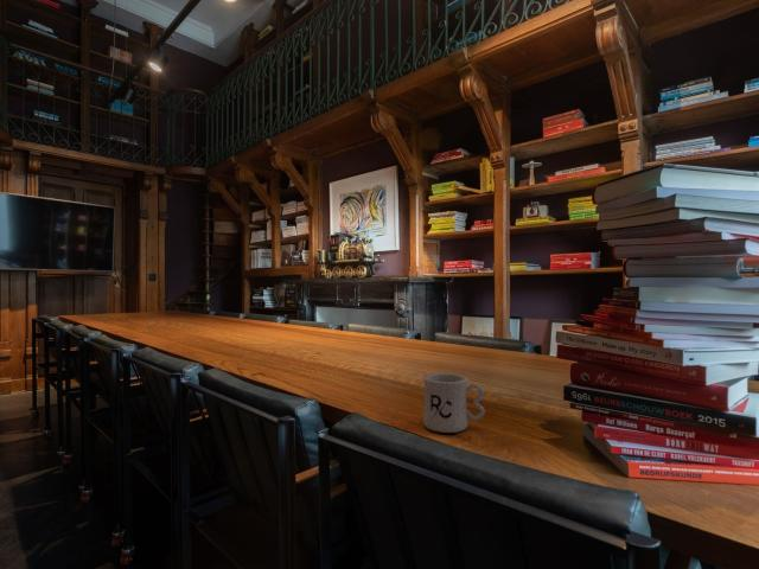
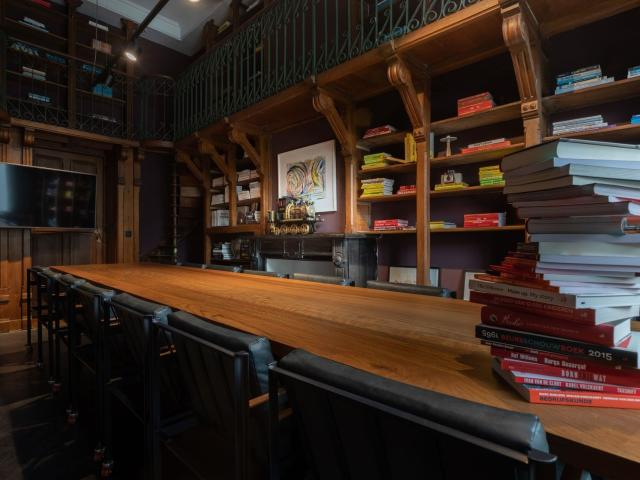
- mug (453, 402)
